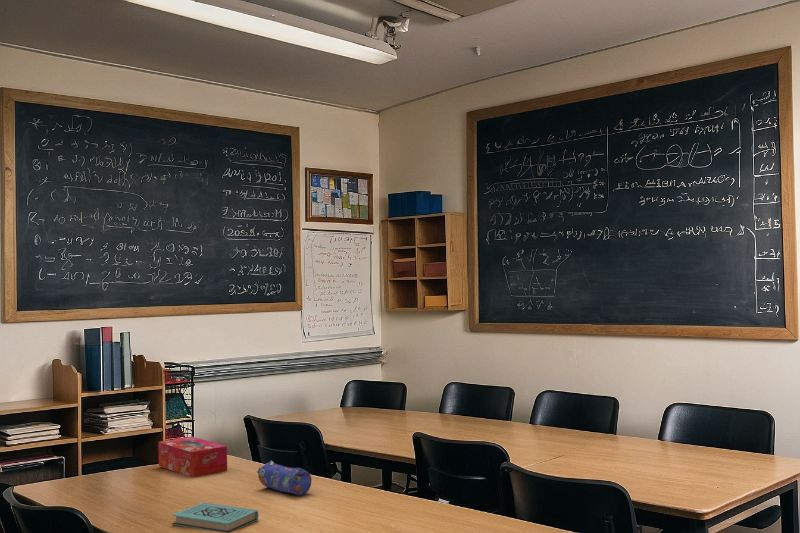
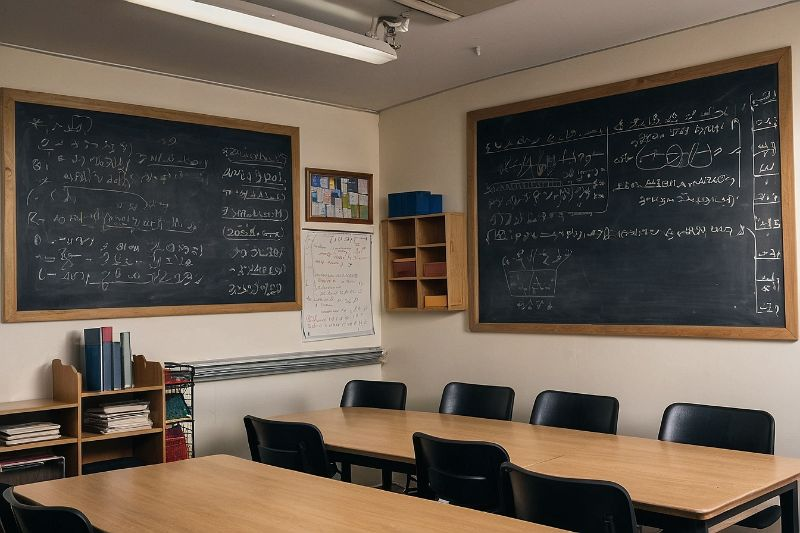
- tissue box (192, 456)
- pencil case (284, 477)
- book (215, 517)
